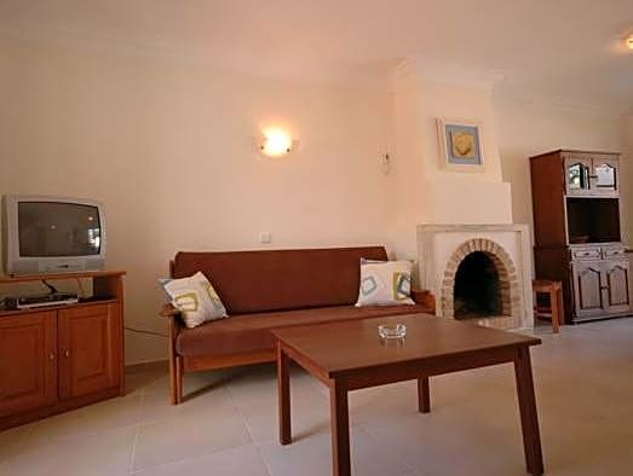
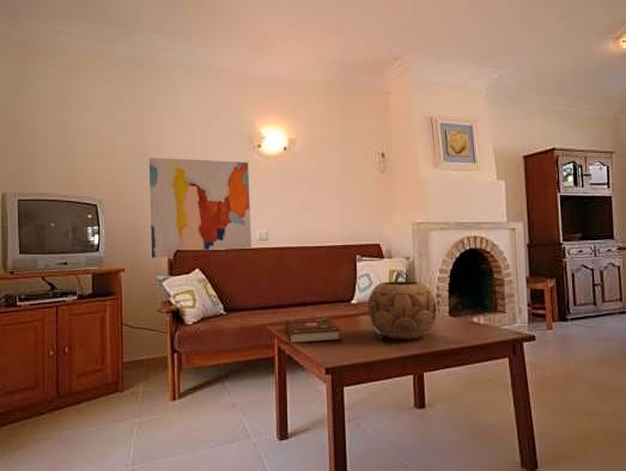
+ wall art (201, 207)
+ decorative bowl (401, 308)
+ book (310, 329)
